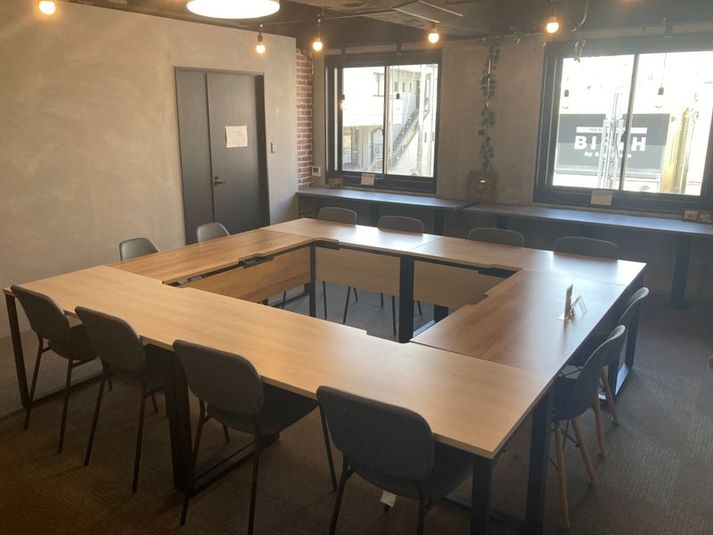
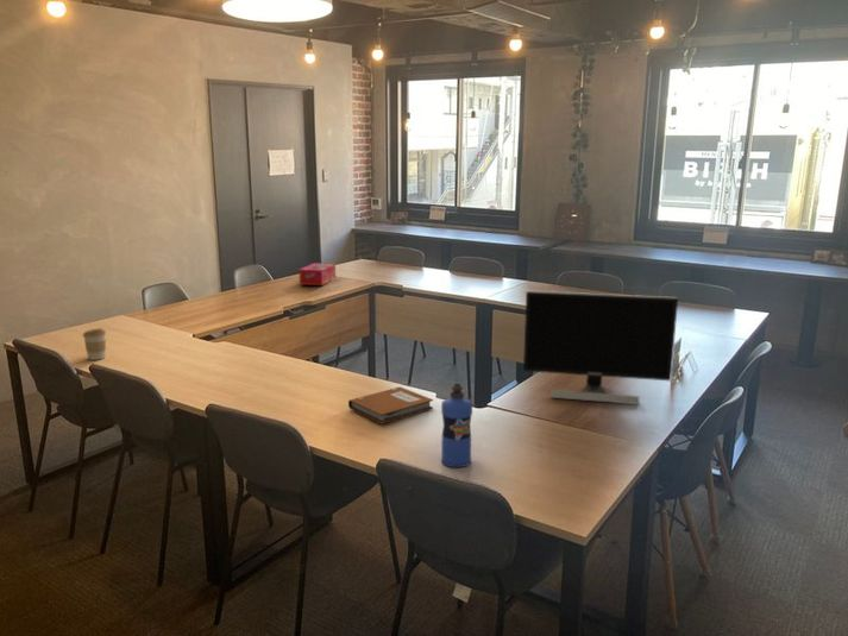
+ water bottle (457, 423)
+ coffee cup (95, 344)
+ monitor (597, 344)
+ notebook (391, 403)
+ tissue box (318, 273)
